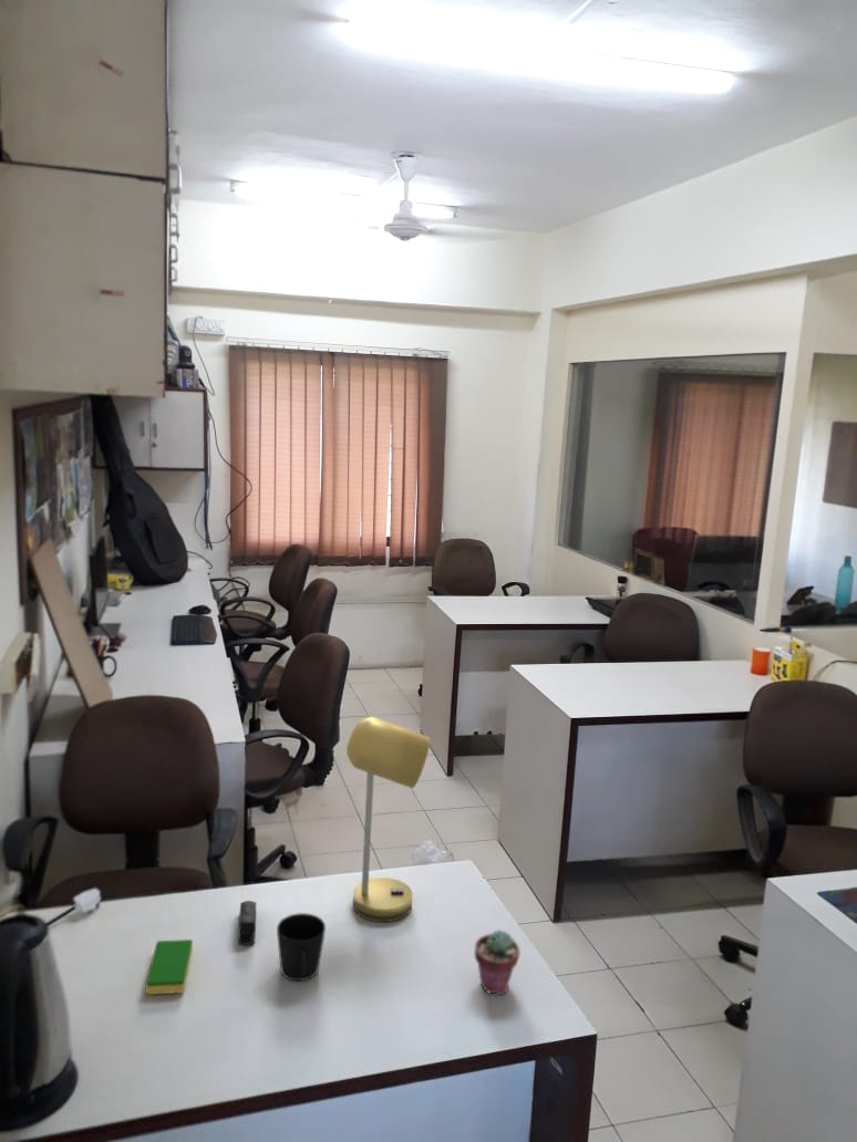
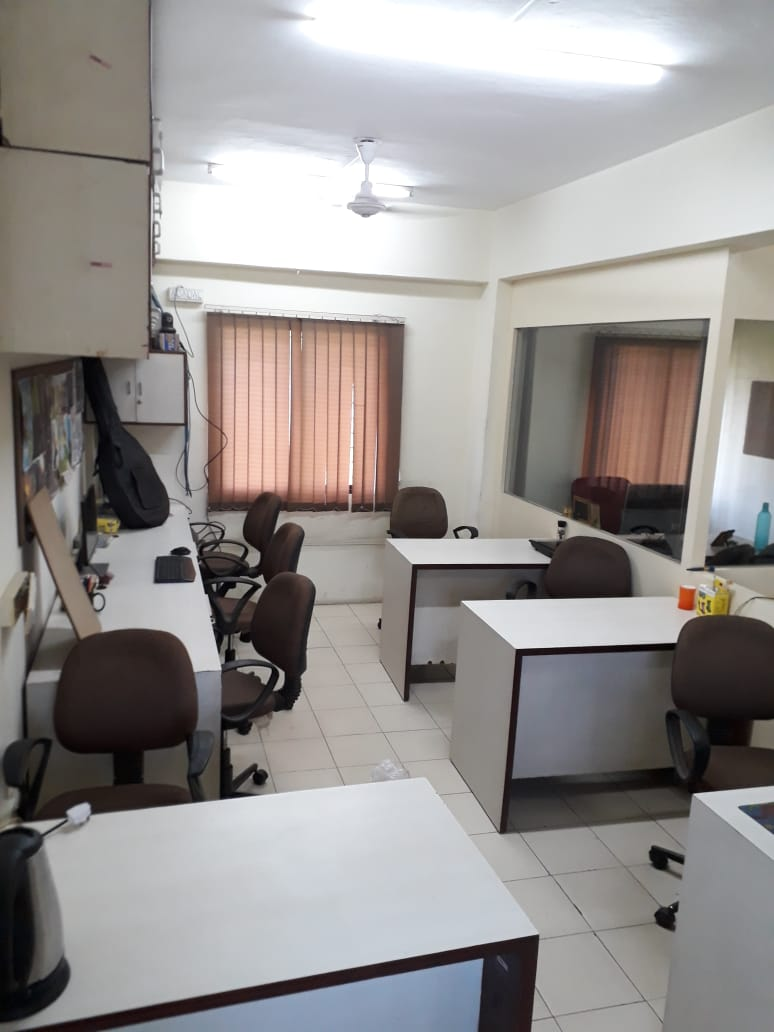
- potted succulent (496, 957)
- cup (301, 951)
- stapler (247, 916)
- desk lamp (371, 813)
- dish sponge (169, 965)
